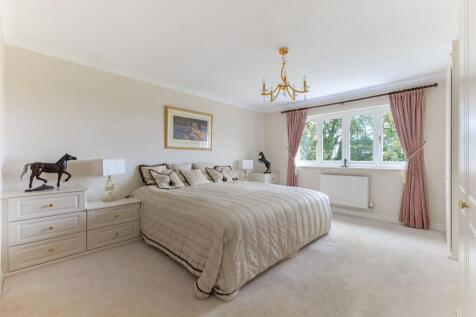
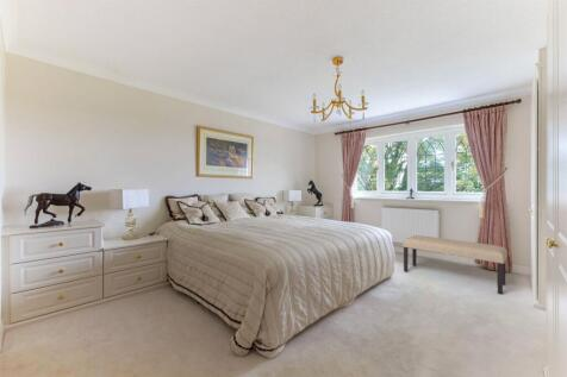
+ bench (451, 255)
